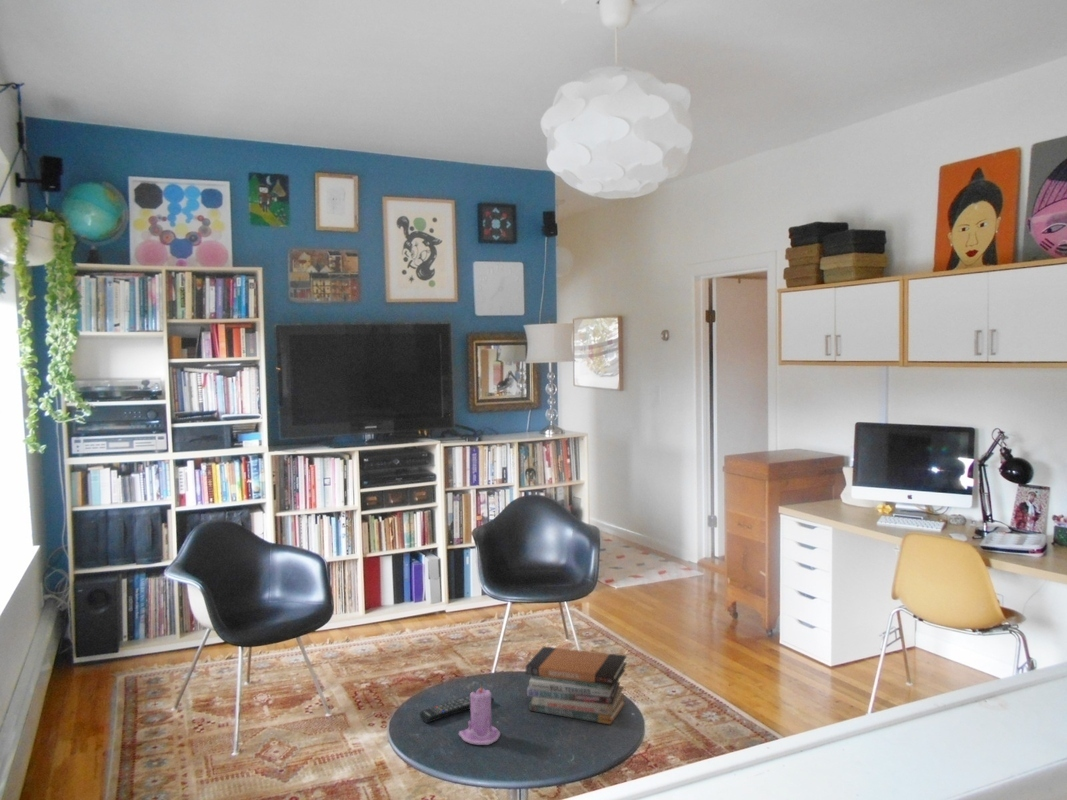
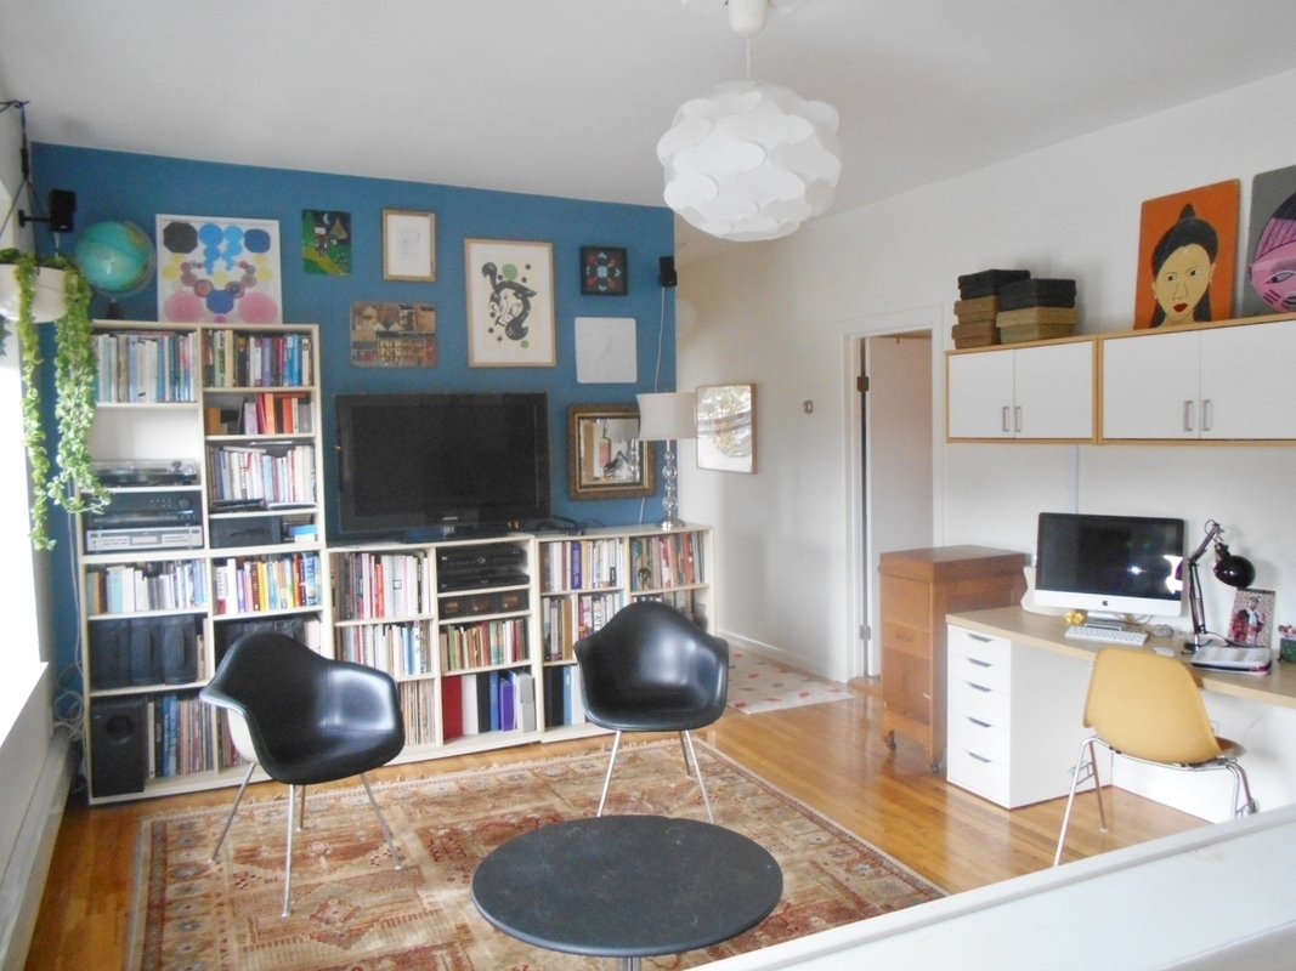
- remote control (457, 707)
- book stack (576, 683)
- candle (481, 710)
